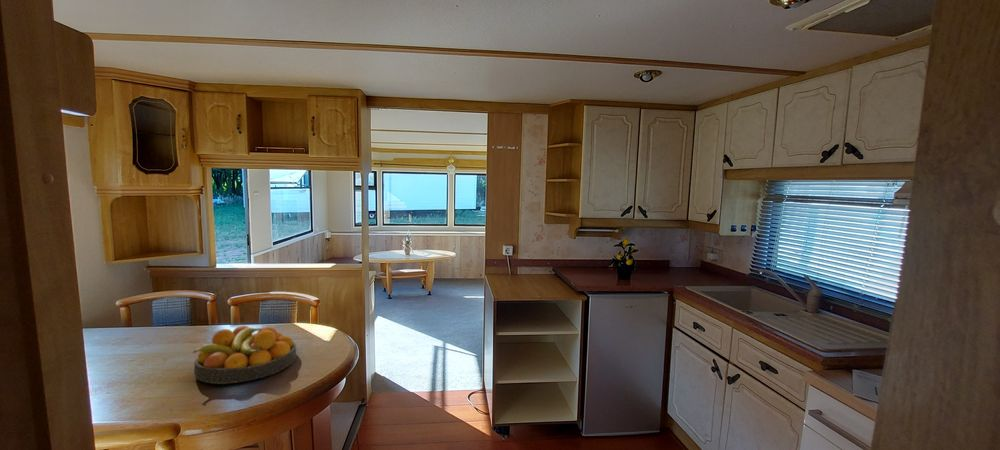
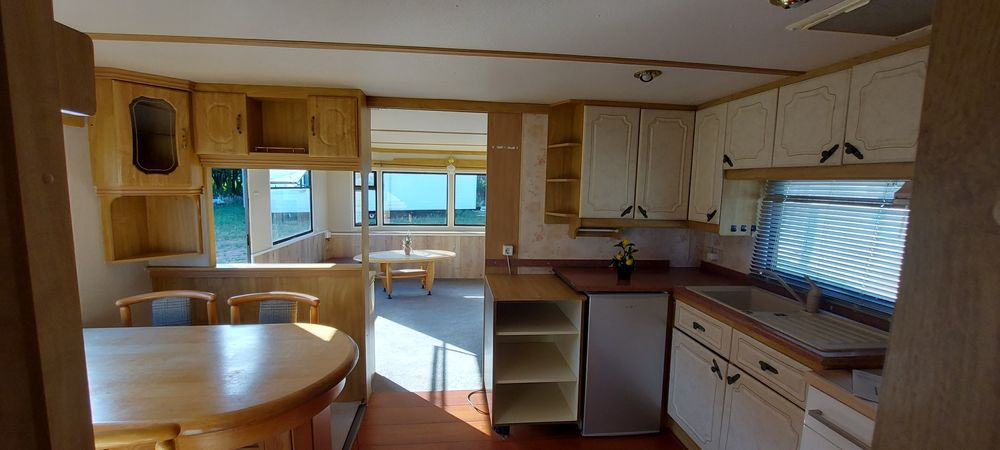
- fruit bowl (248, 346)
